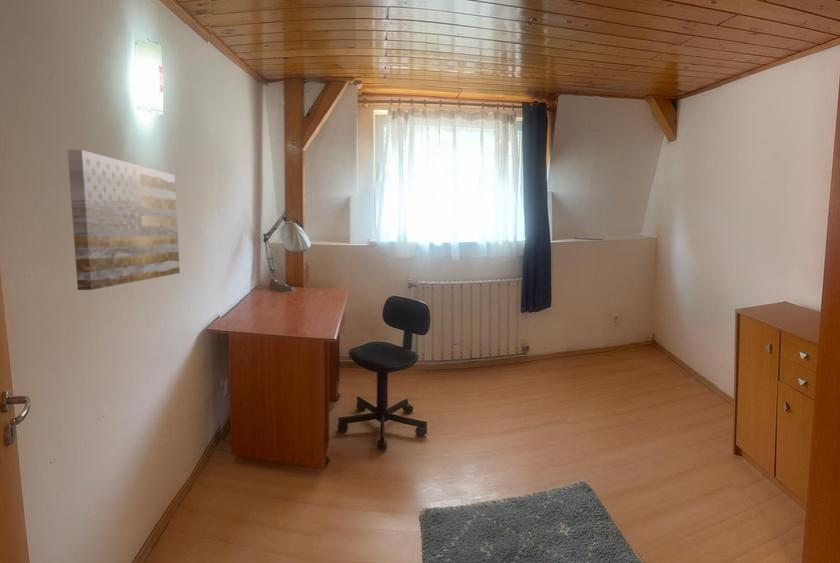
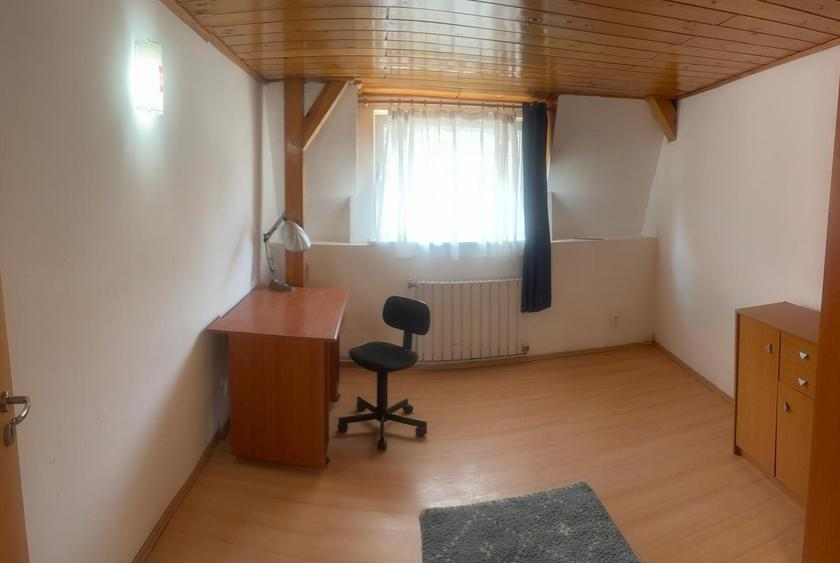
- wall art (134, 223)
